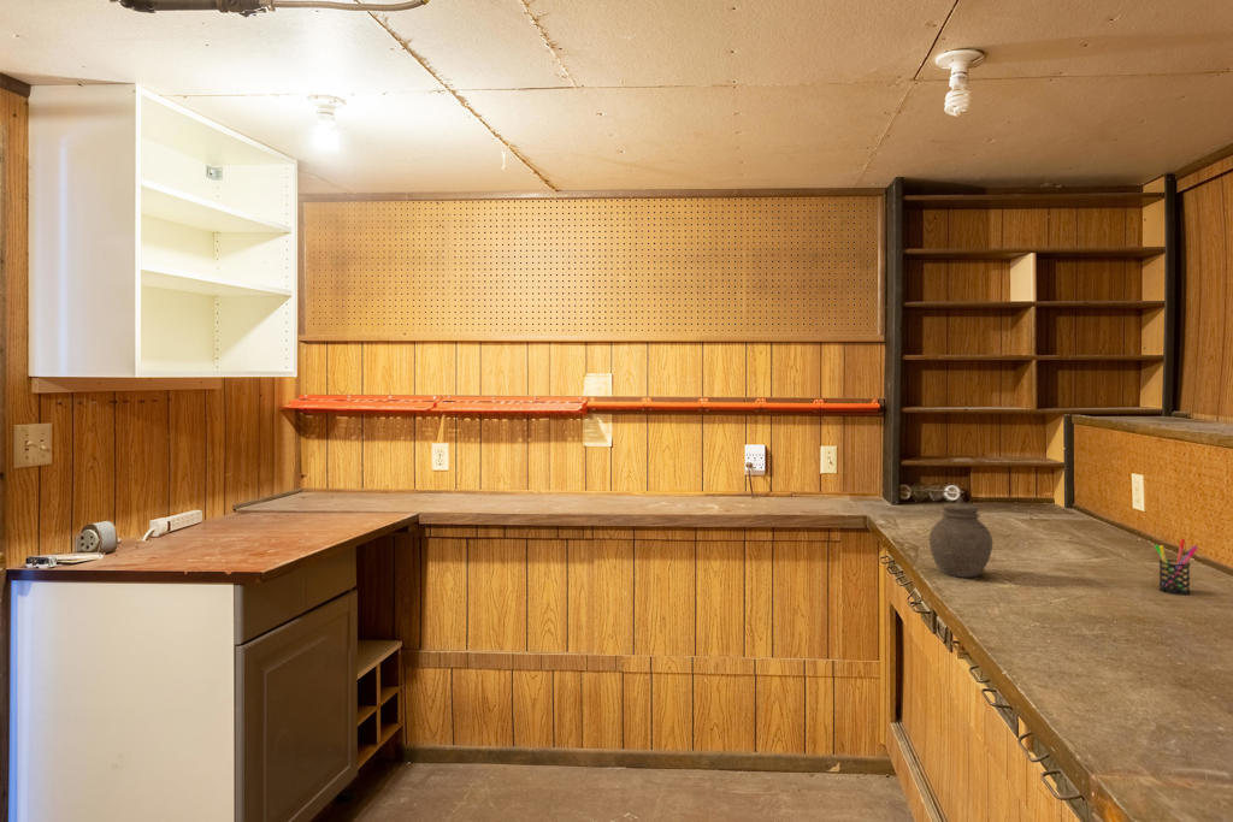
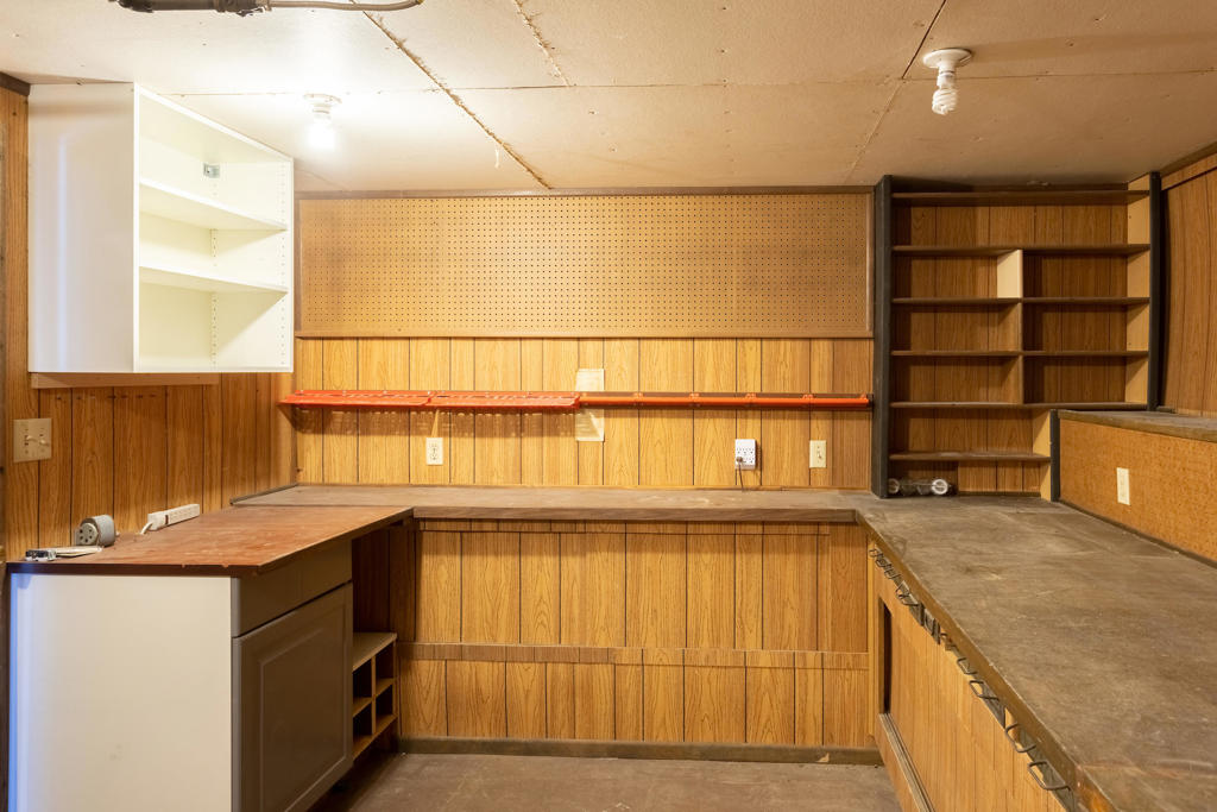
- pen holder (1172, 564)
- jar (960, 536)
